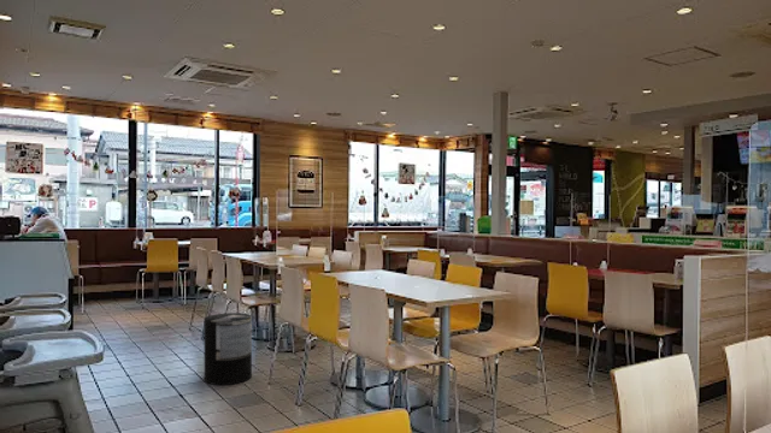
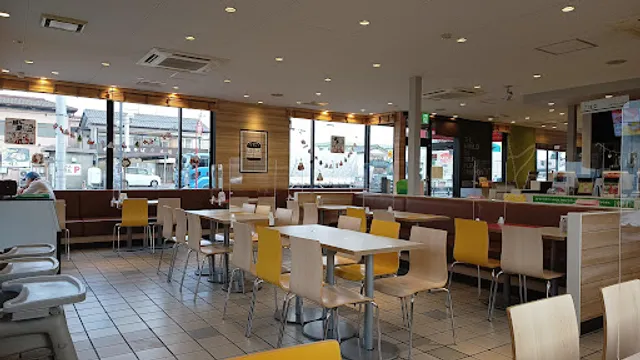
- trash can (228, 346)
